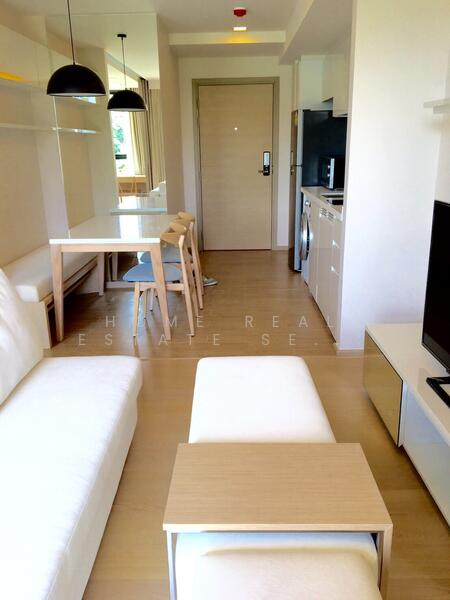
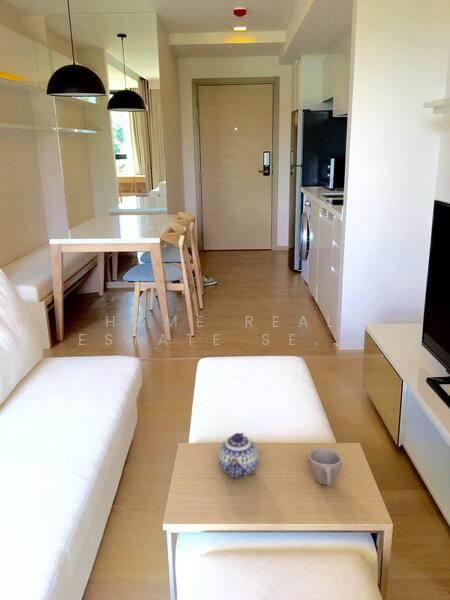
+ teapot (238, 452)
+ cup (326, 471)
